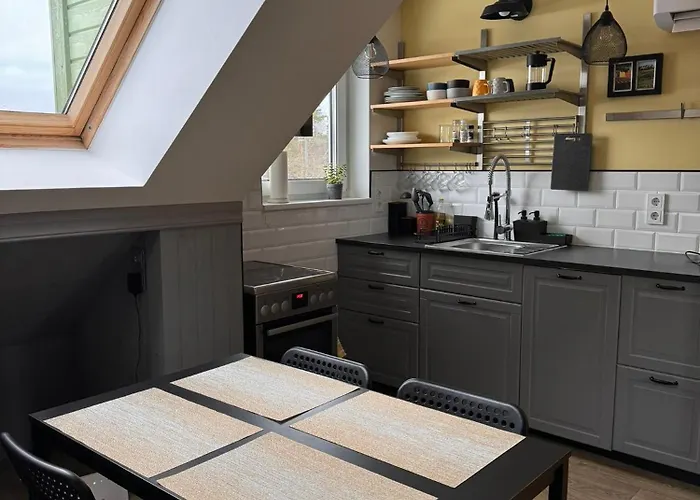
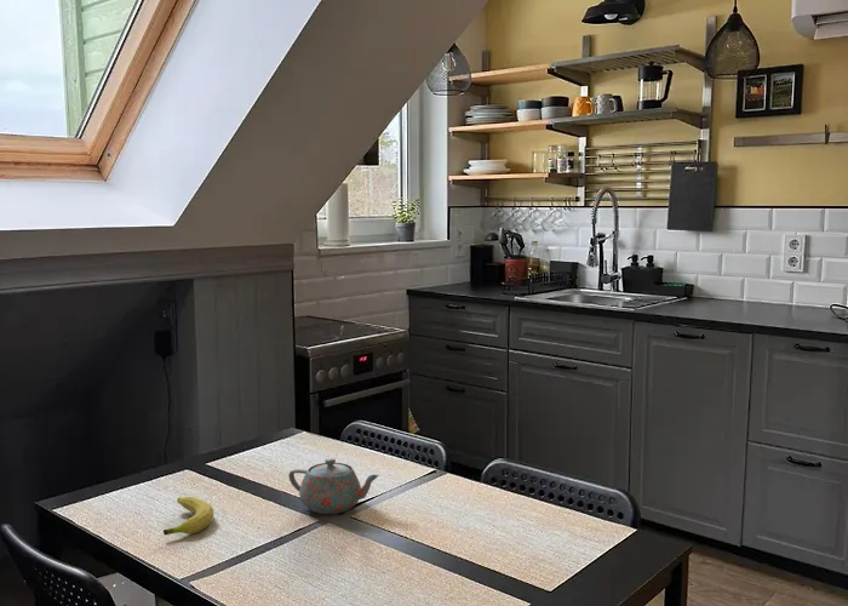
+ teapot (333, 484)
+ fruit (187, 520)
